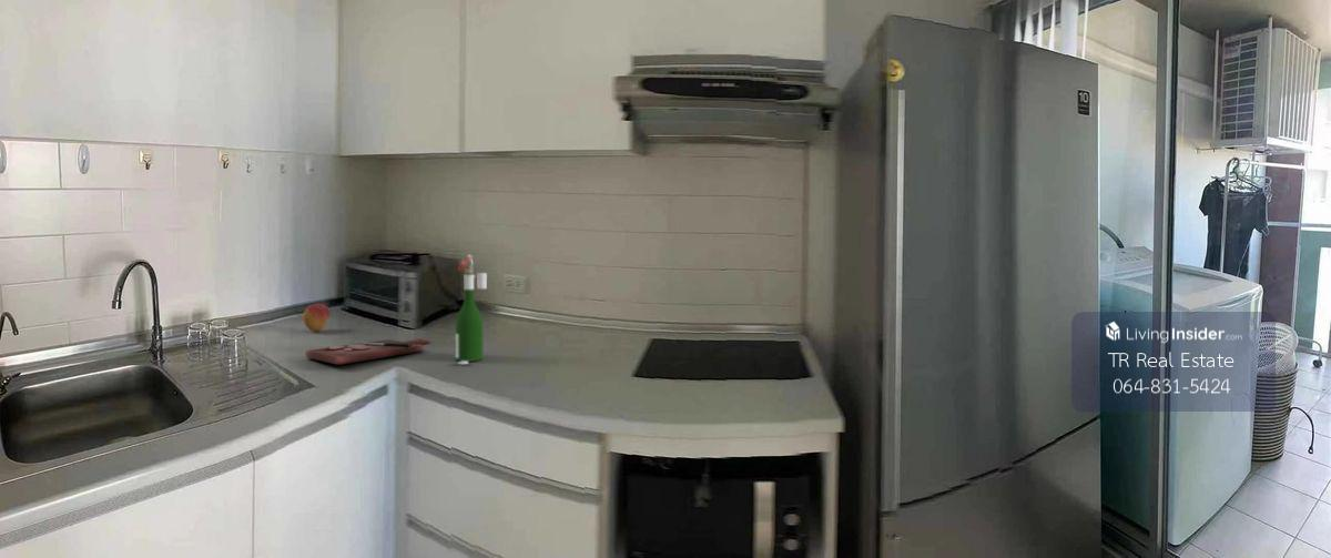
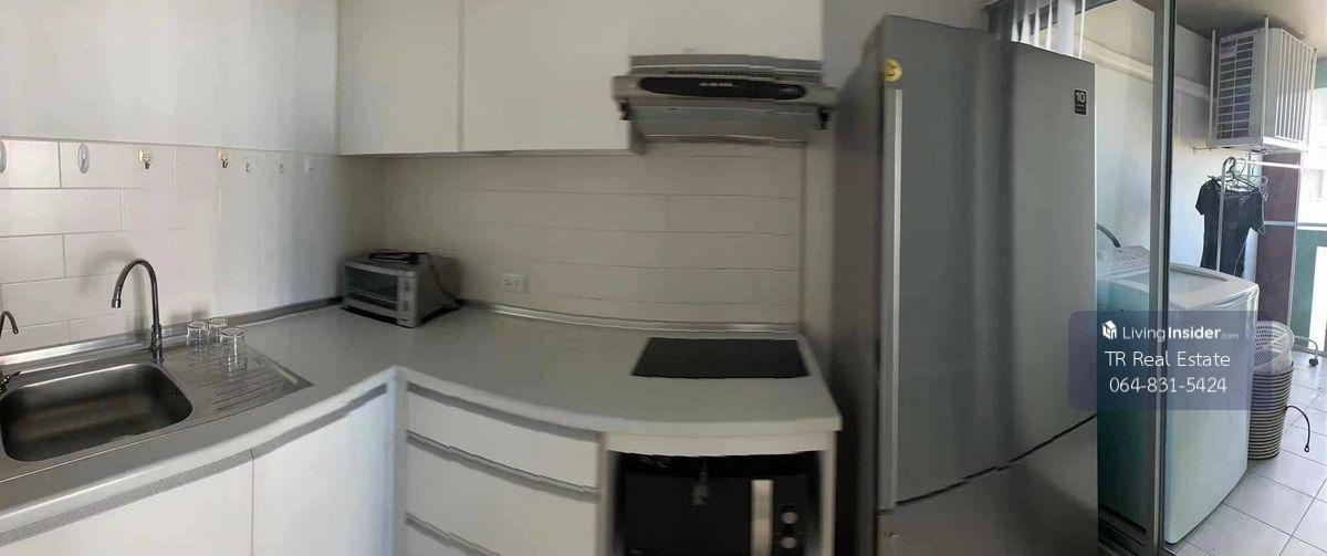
- wine bottle (468, 307)
- cutting board (369, 348)
- fruit (316, 316)
